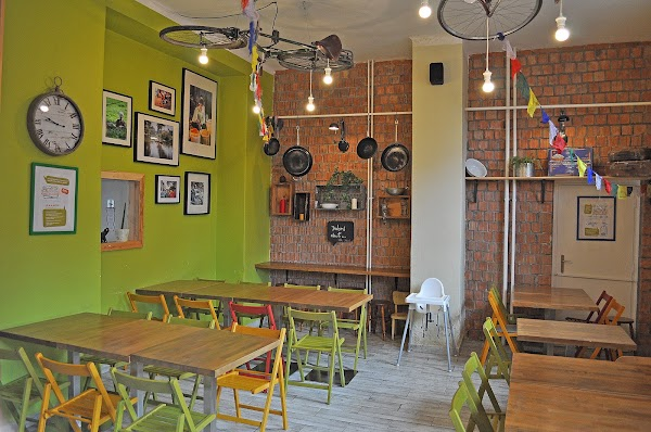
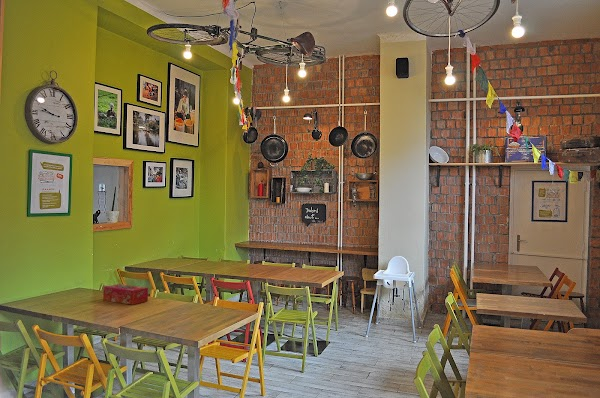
+ tissue box (125, 293)
